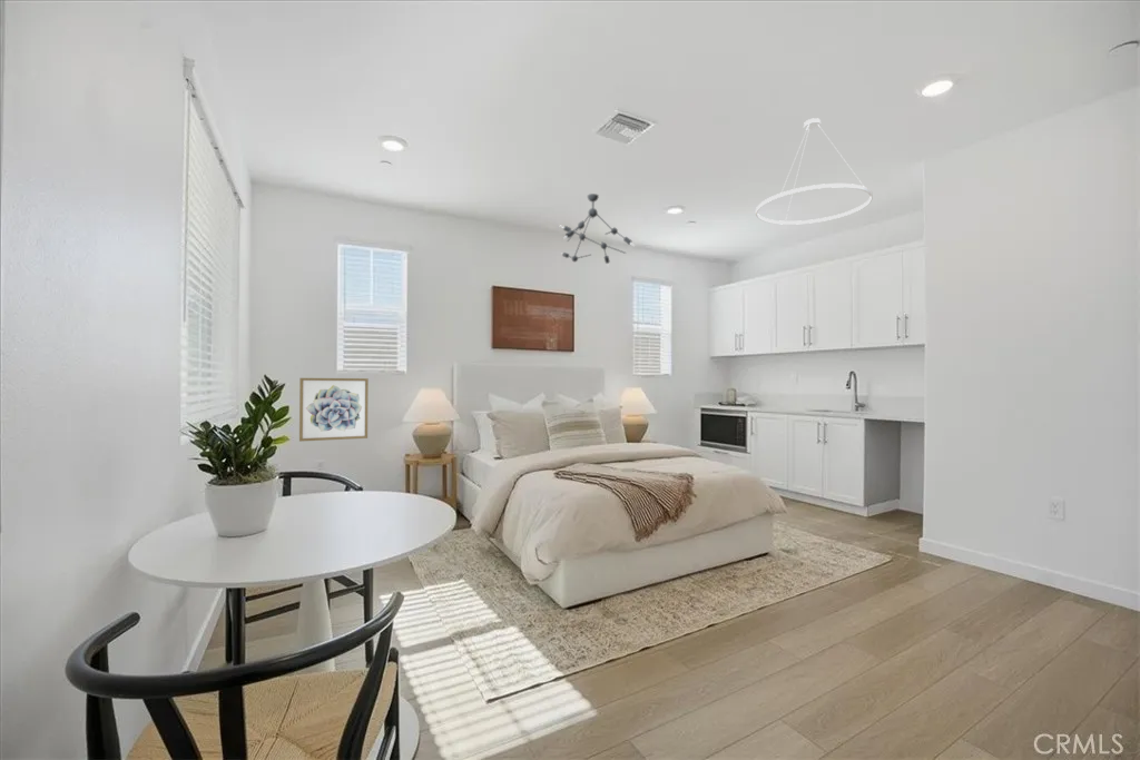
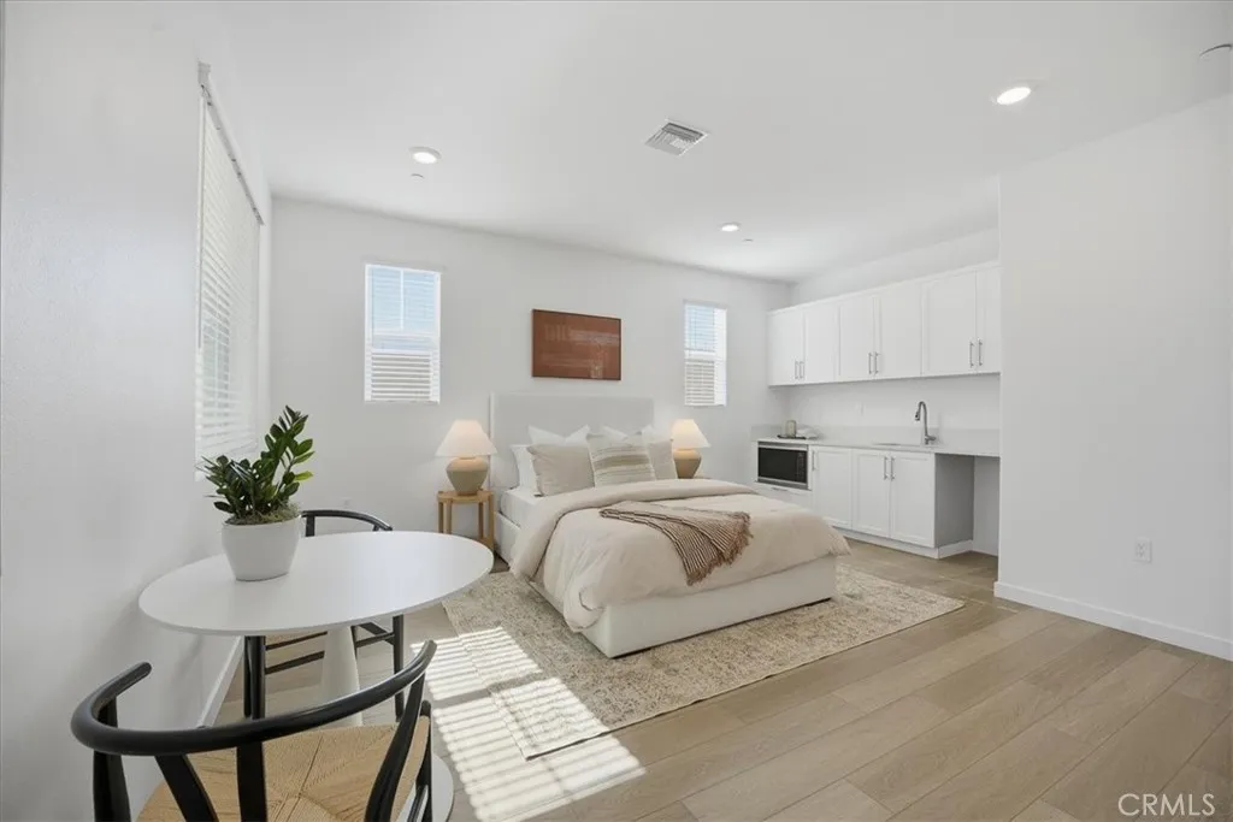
- pendant light (800, 160)
- wall art (334, 408)
- ceiling light fixture (587, 225)
